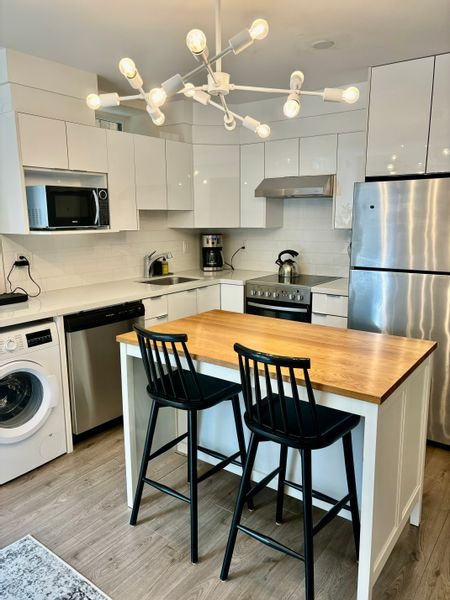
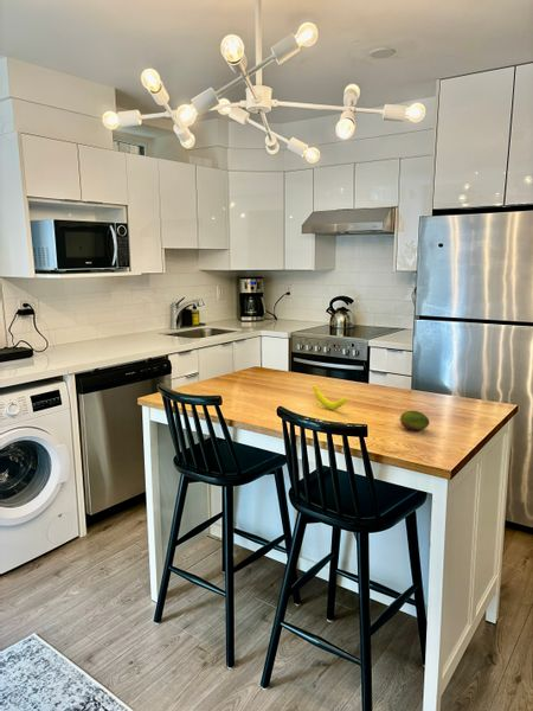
+ fruit (413, 419)
+ banana (327, 399)
